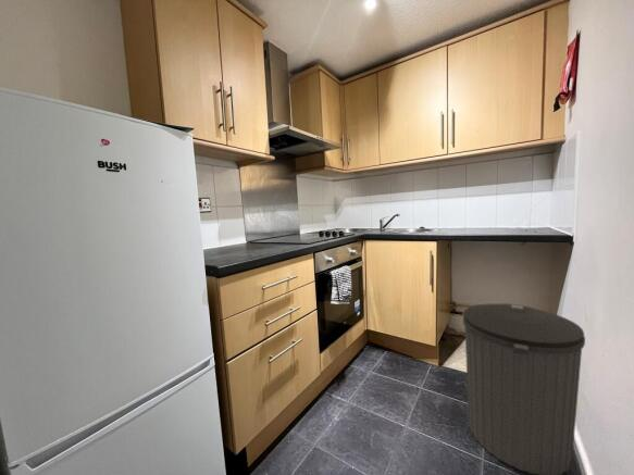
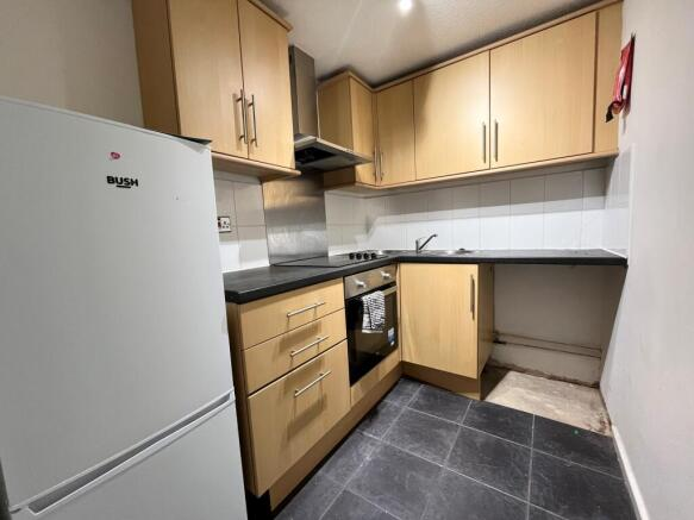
- trash can (515, 372)
